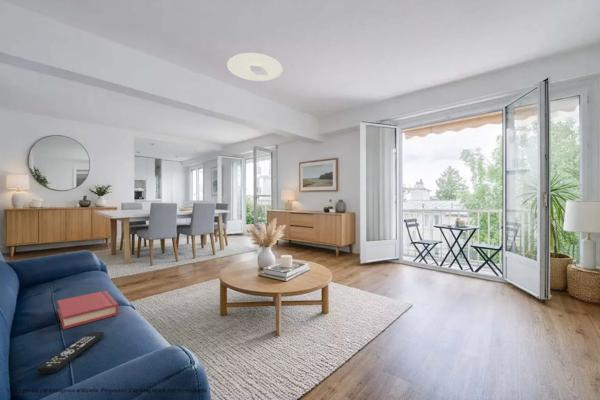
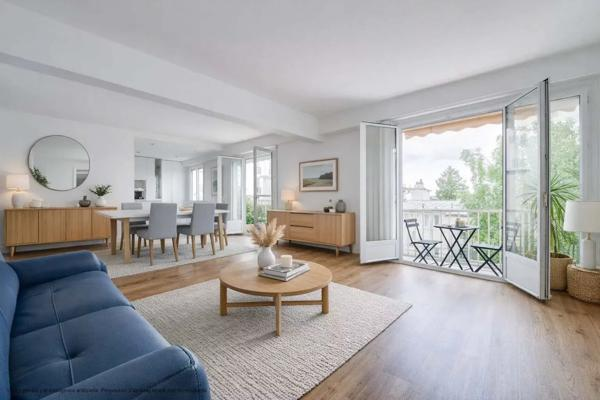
- hardback book (87, 307)
- remote control (74, 350)
- ceiling light (255, 65)
